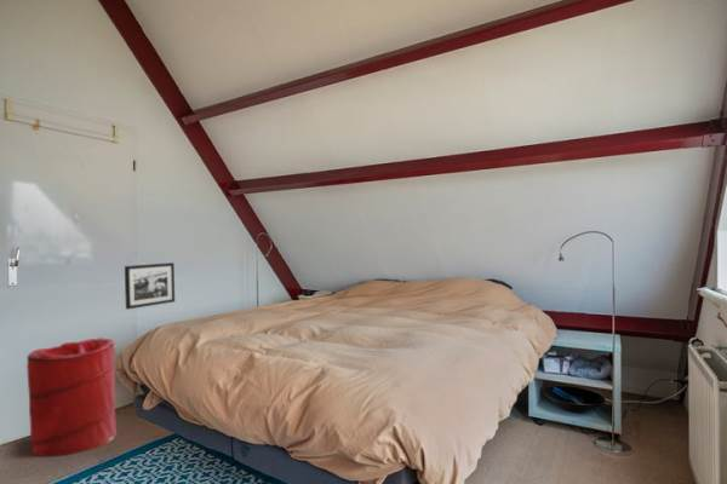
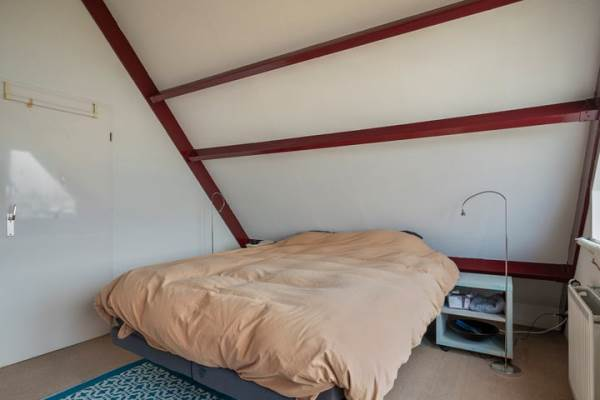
- laundry hamper (74, 391)
- picture frame (150, 284)
